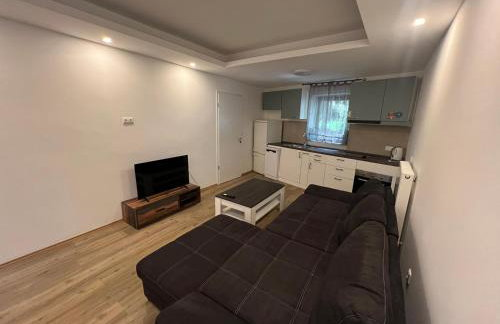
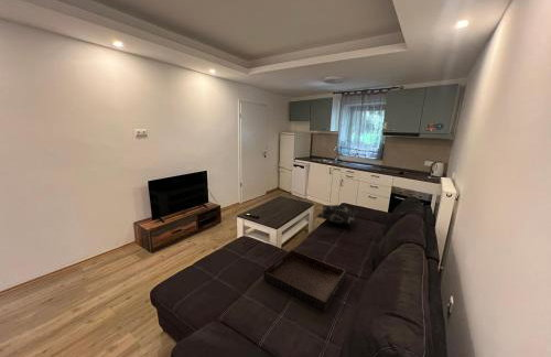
+ decorative pillow (338, 213)
+ serving tray (304, 274)
